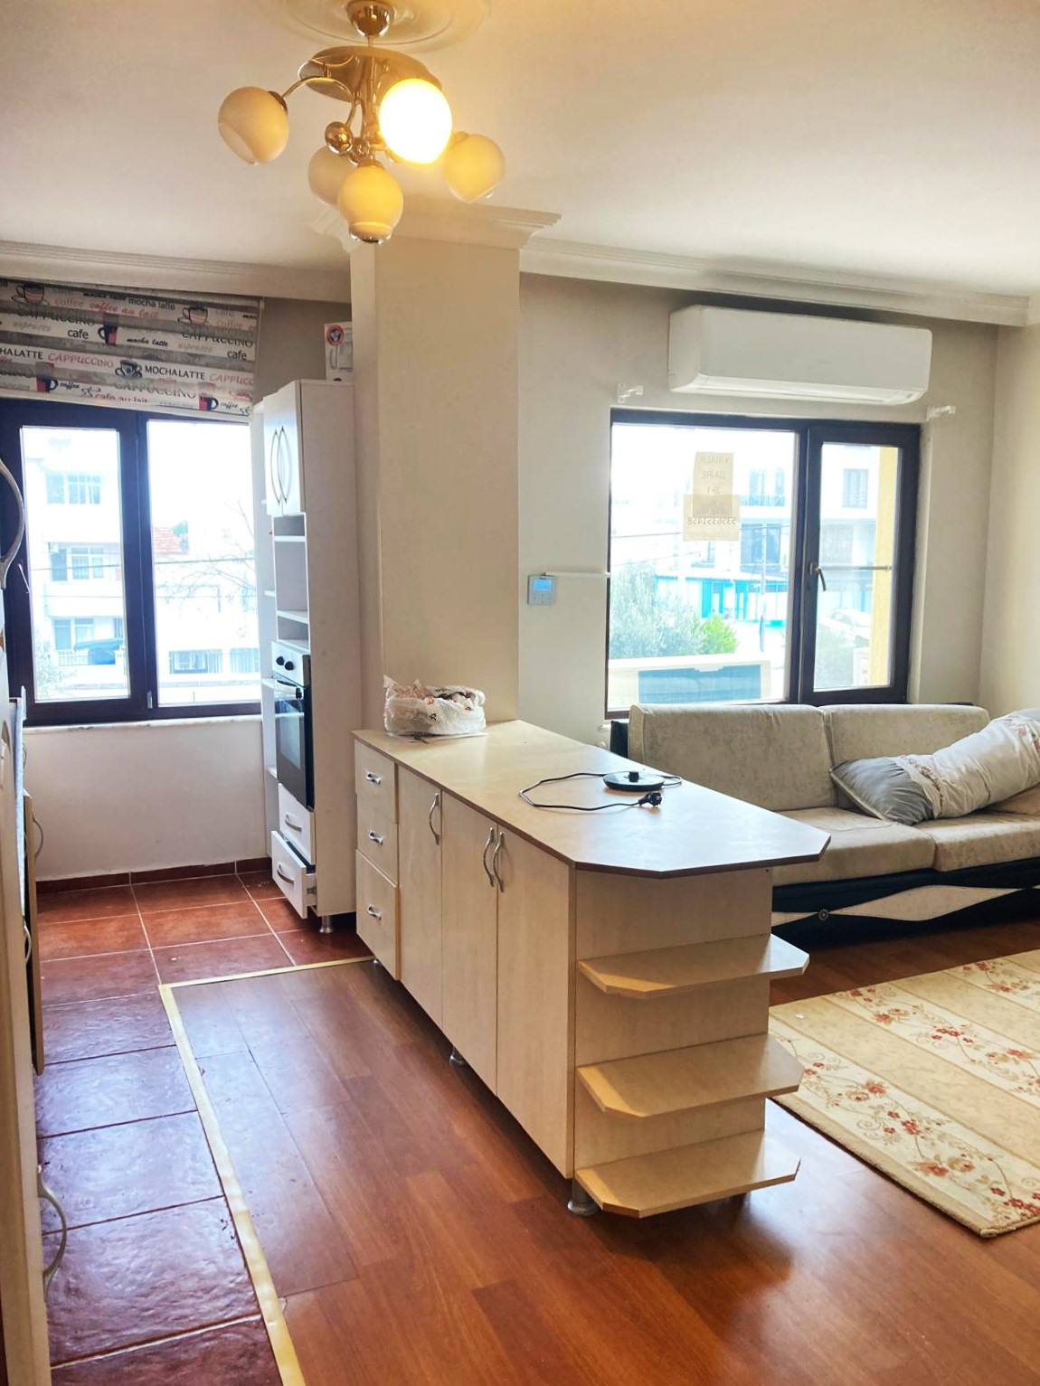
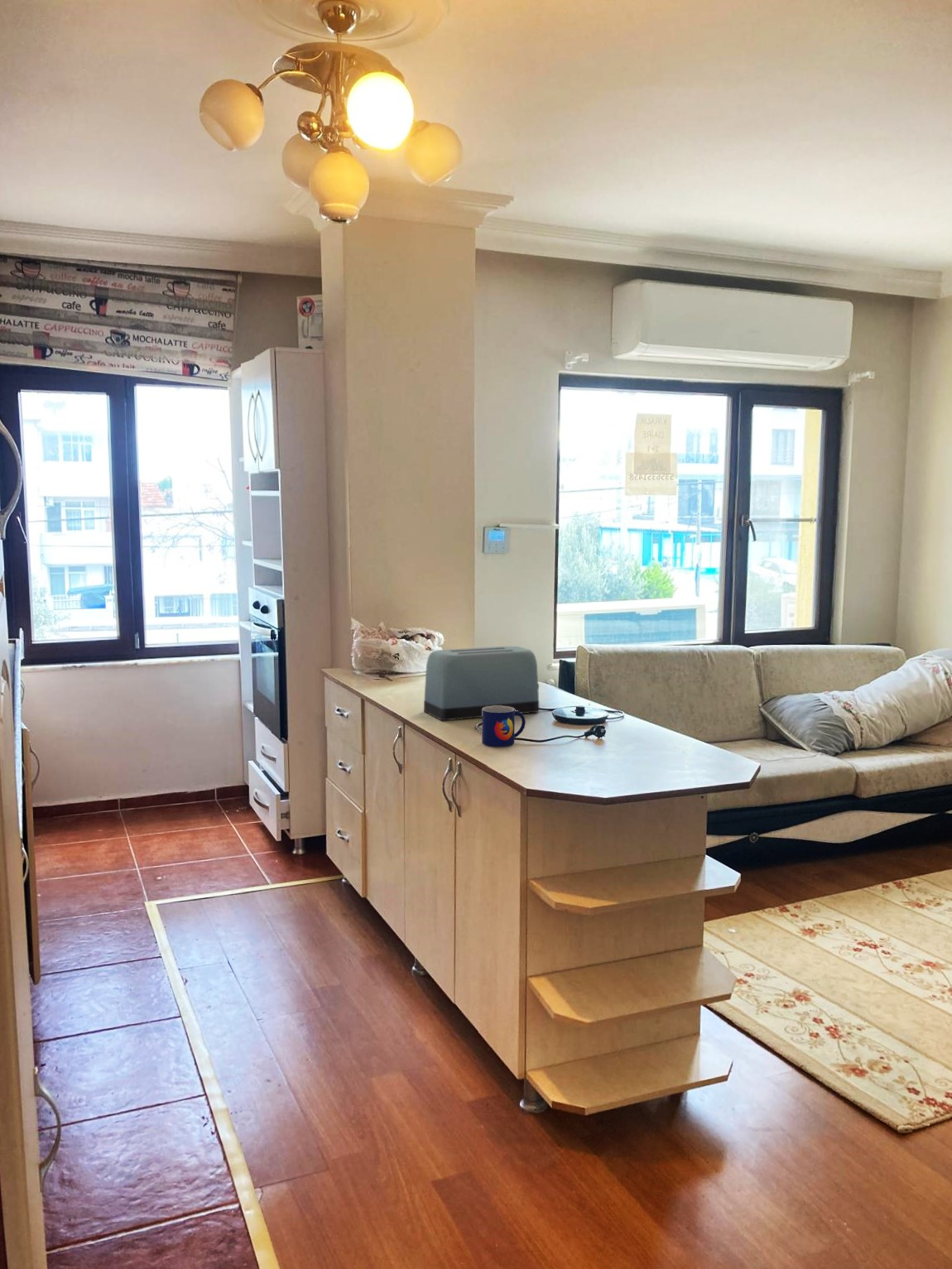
+ toaster (483, 680)
+ mug (504, 725)
